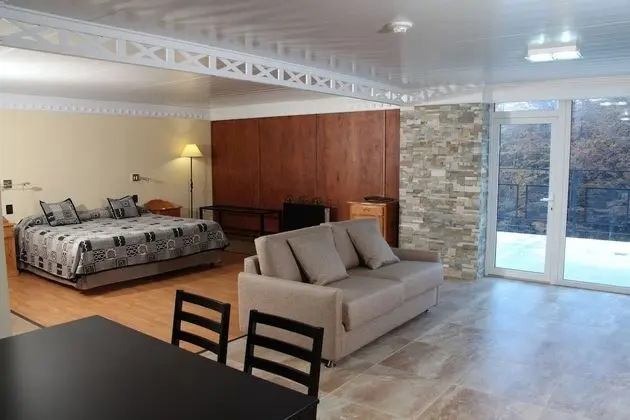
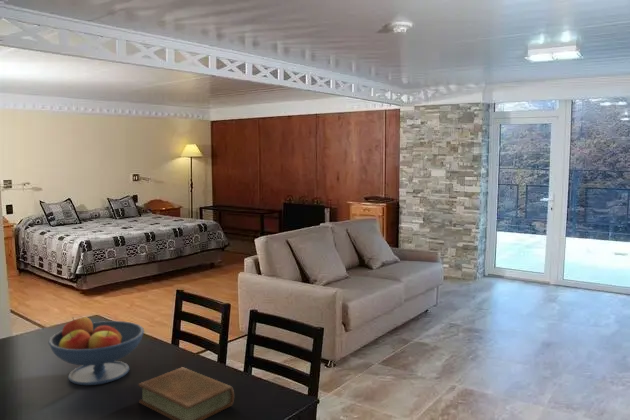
+ book (186, 394)
+ fruit bowl (98, 347)
